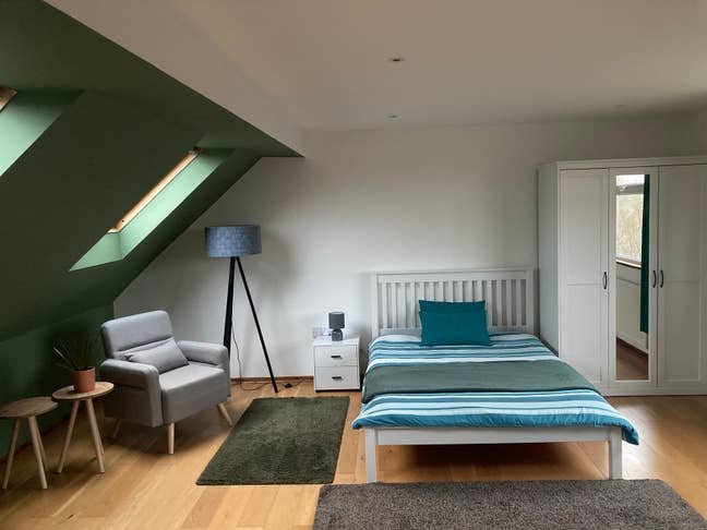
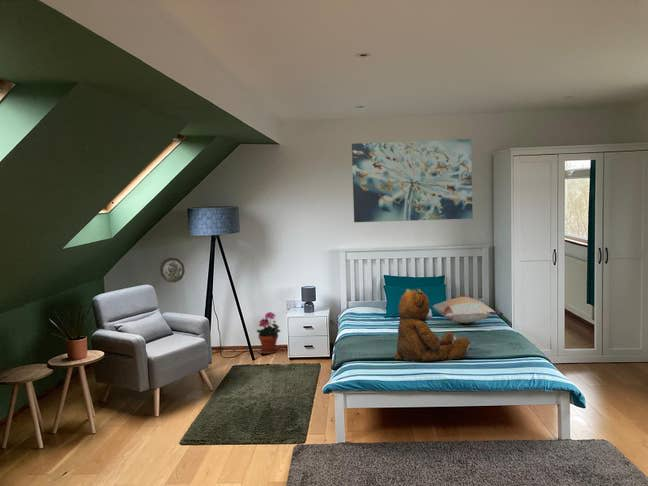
+ teddy bear (426, 322)
+ wall art (411, 181)
+ decorative pillow (466, 310)
+ potted plant (268, 332)
+ decorative plate (172, 270)
